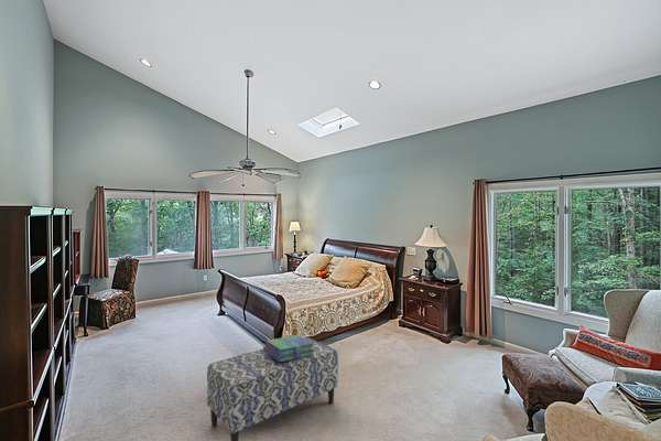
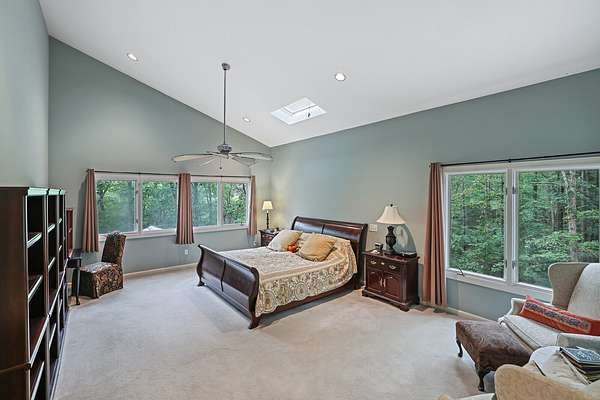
- bench (275, 385)
- stack of books (289, 348)
